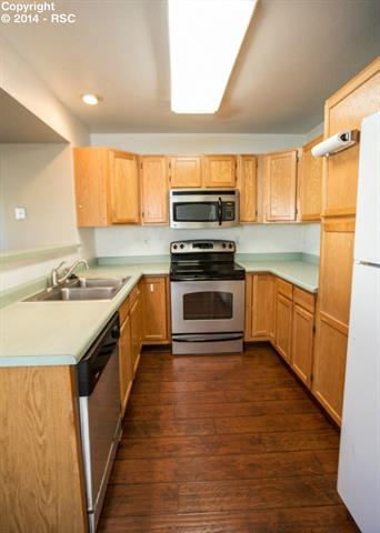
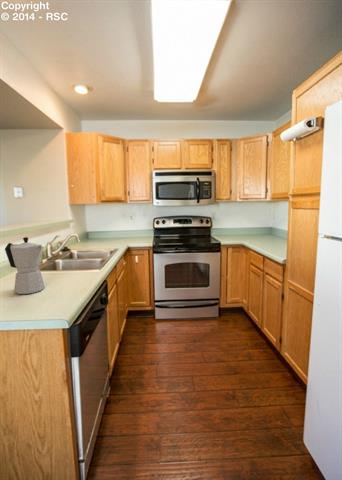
+ moka pot (25, 263)
